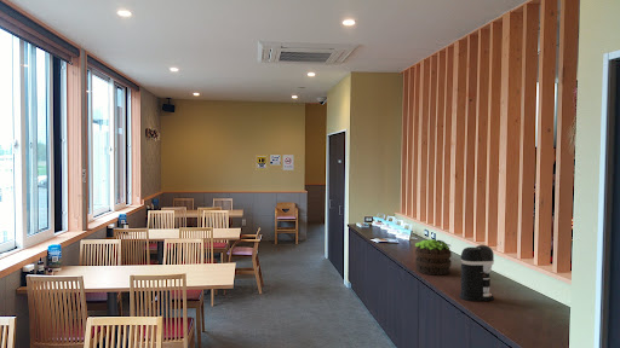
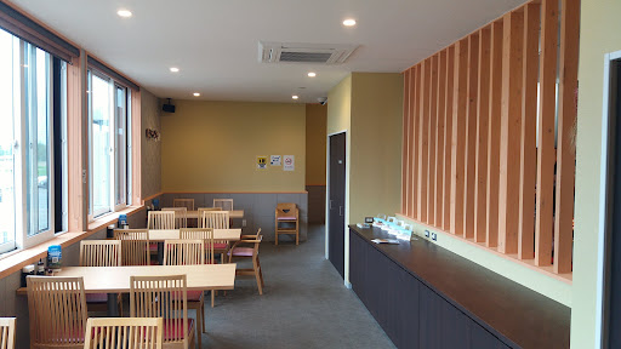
- coffee maker (476, 271)
- potted plant (432, 255)
